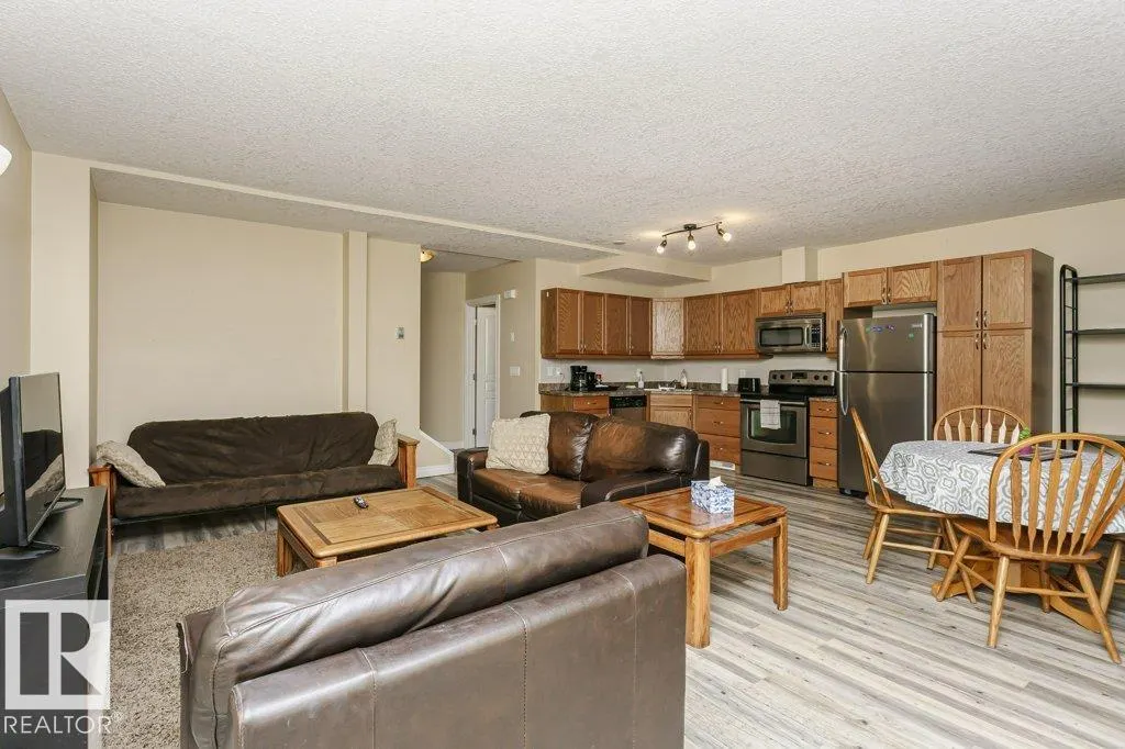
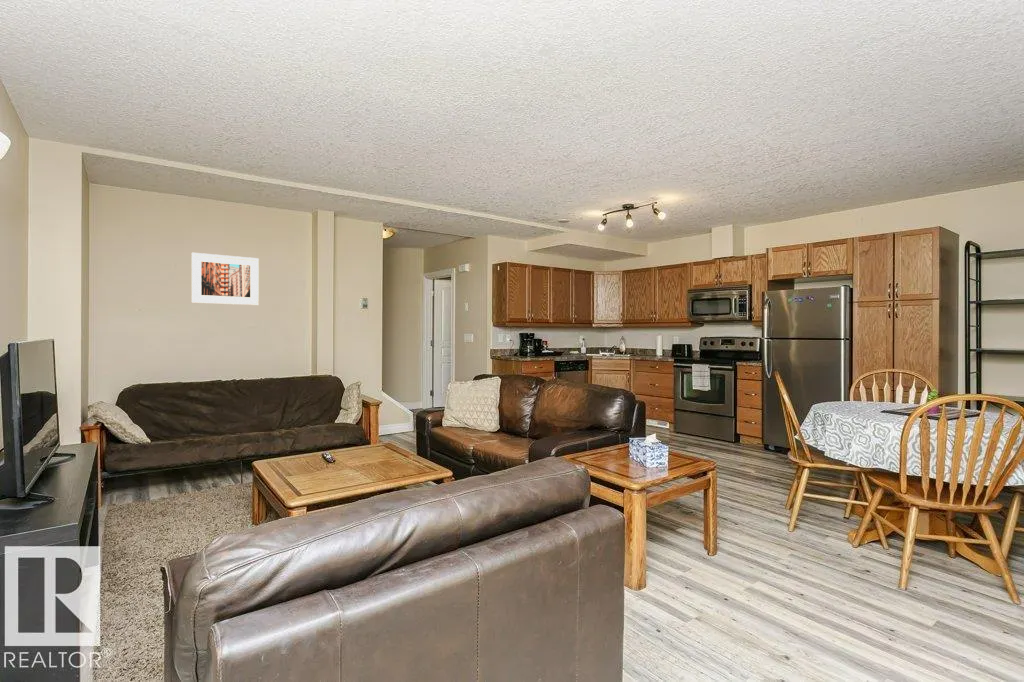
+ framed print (226, 279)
